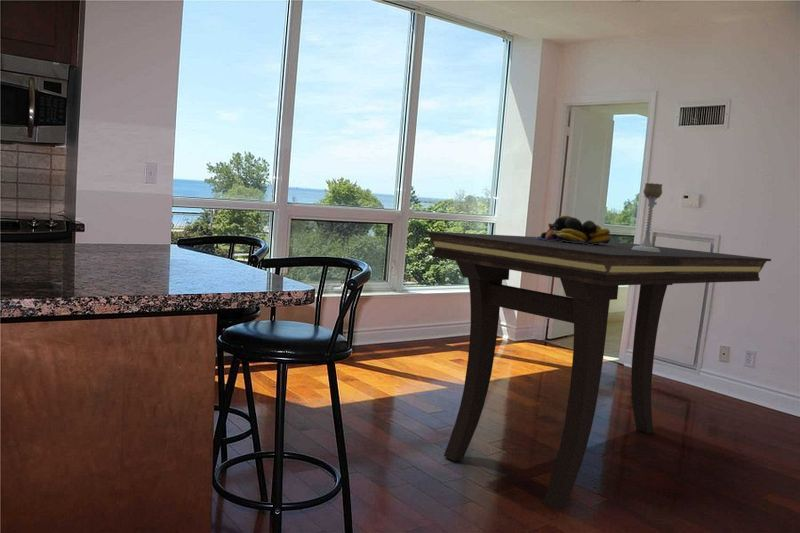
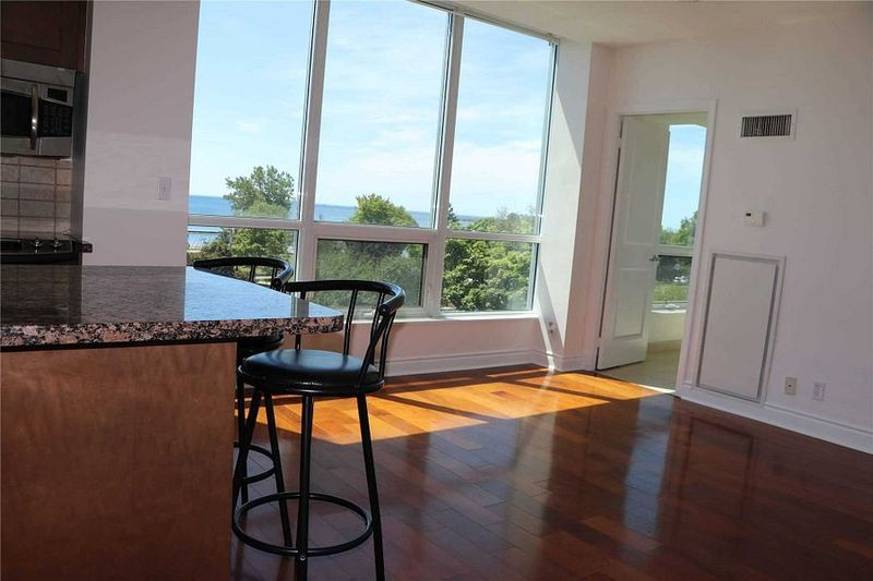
- fruit bowl (572, 228)
- candle holder (649, 217)
- dining table (593, 350)
